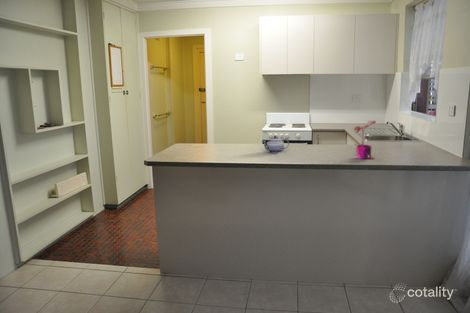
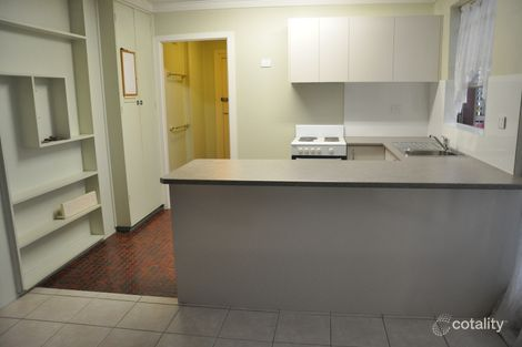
- potted plant (362, 138)
- teapot (275, 143)
